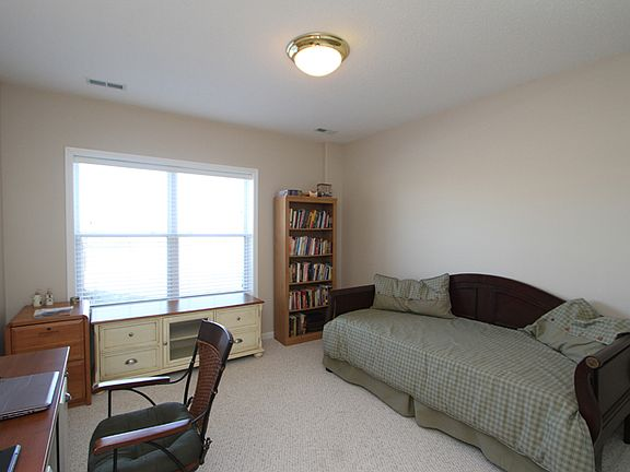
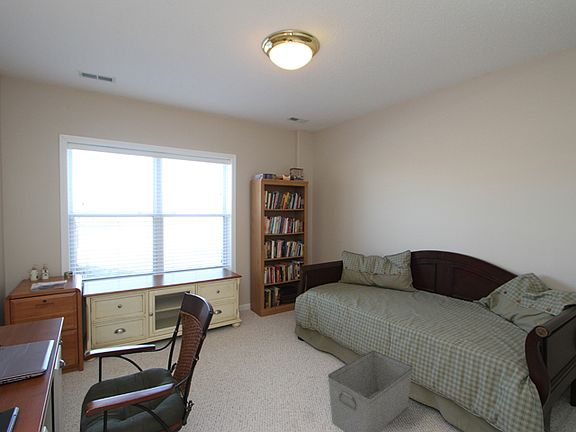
+ storage bin (371, 392)
